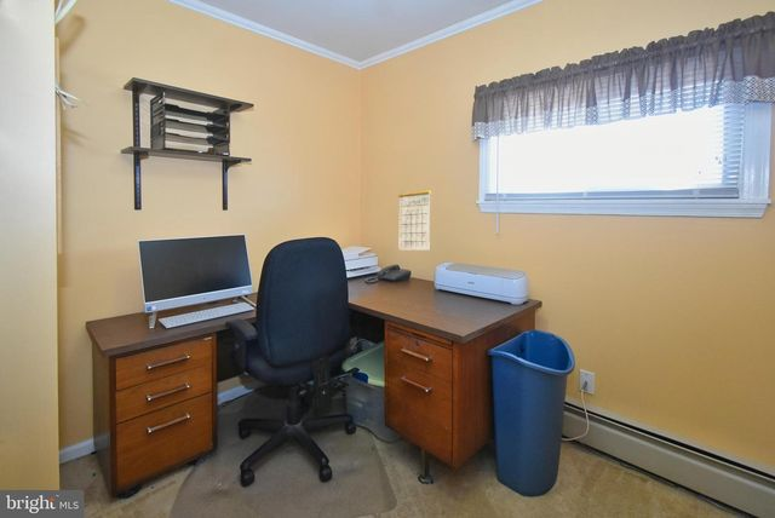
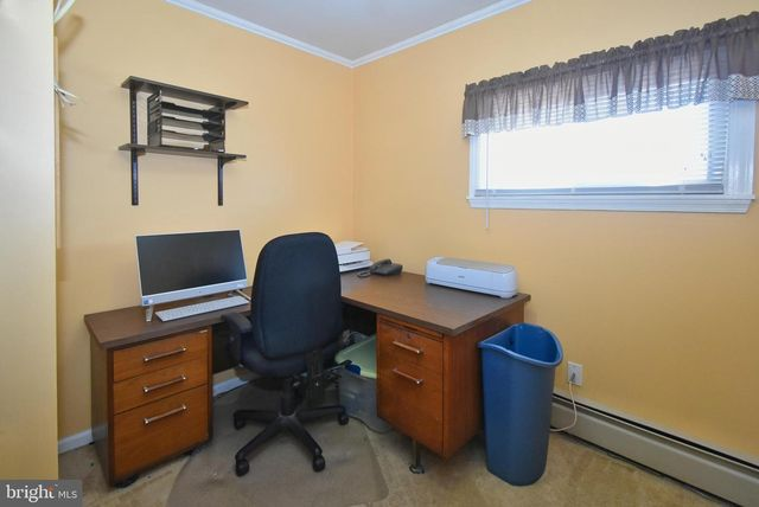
- calendar (413, 214)
